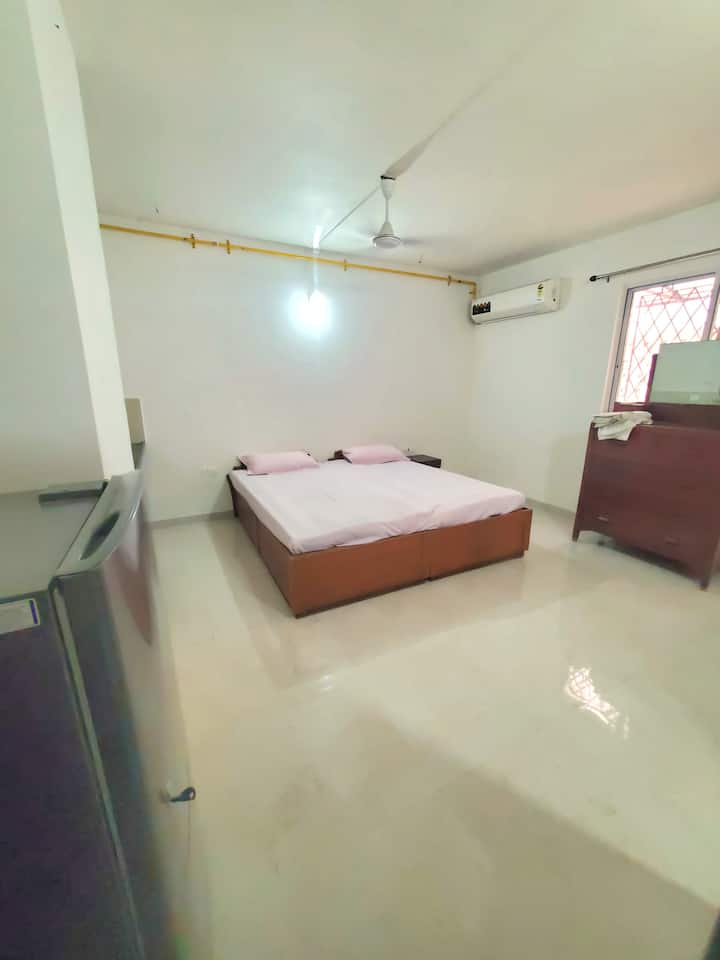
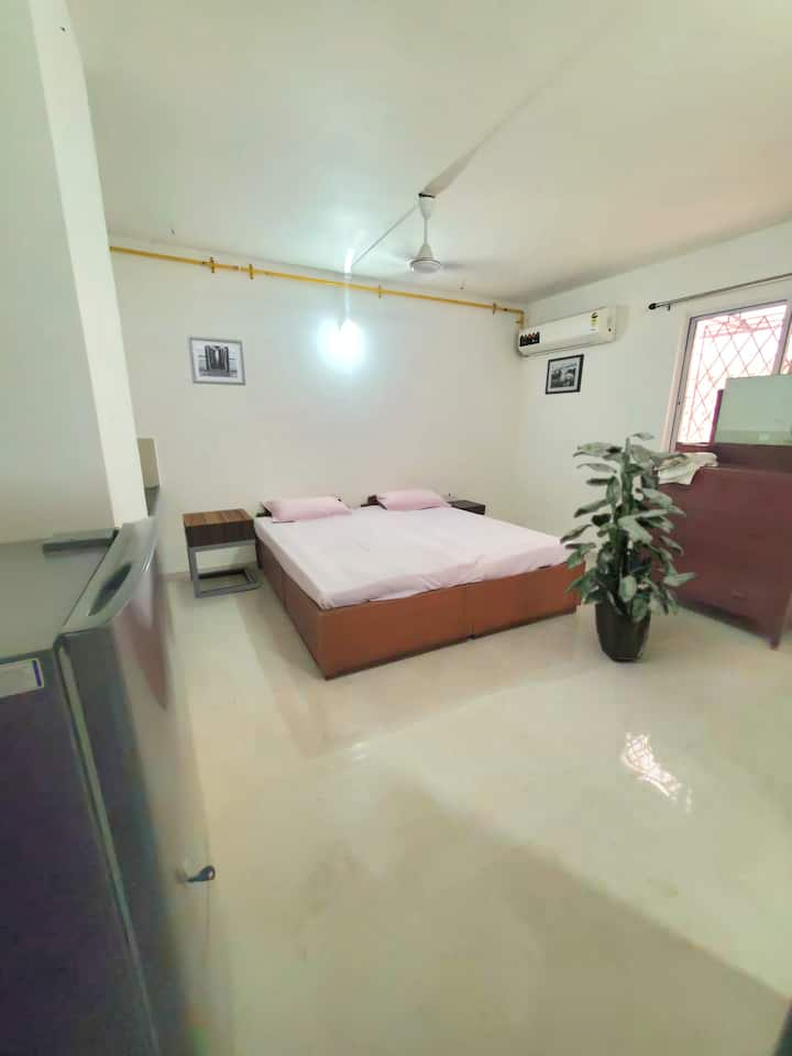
+ wall art (217, 361)
+ nightstand (220, 548)
+ indoor plant (622, 548)
+ picture frame (563, 375)
